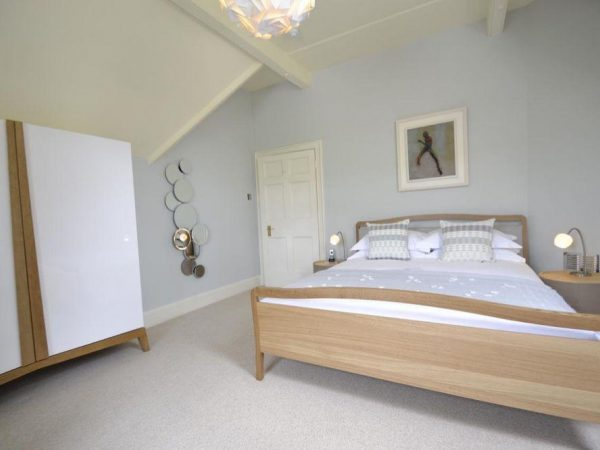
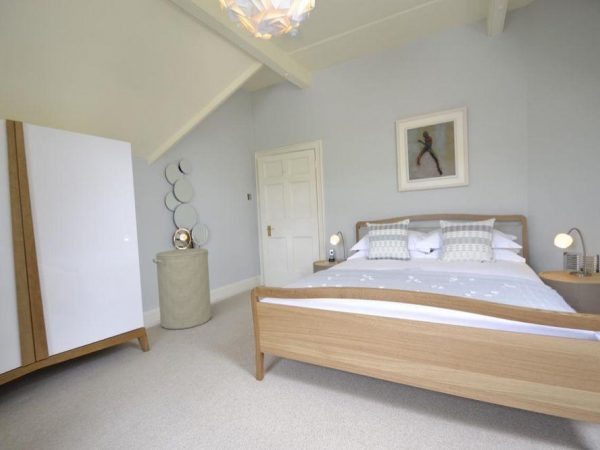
+ laundry hamper (184, 280)
